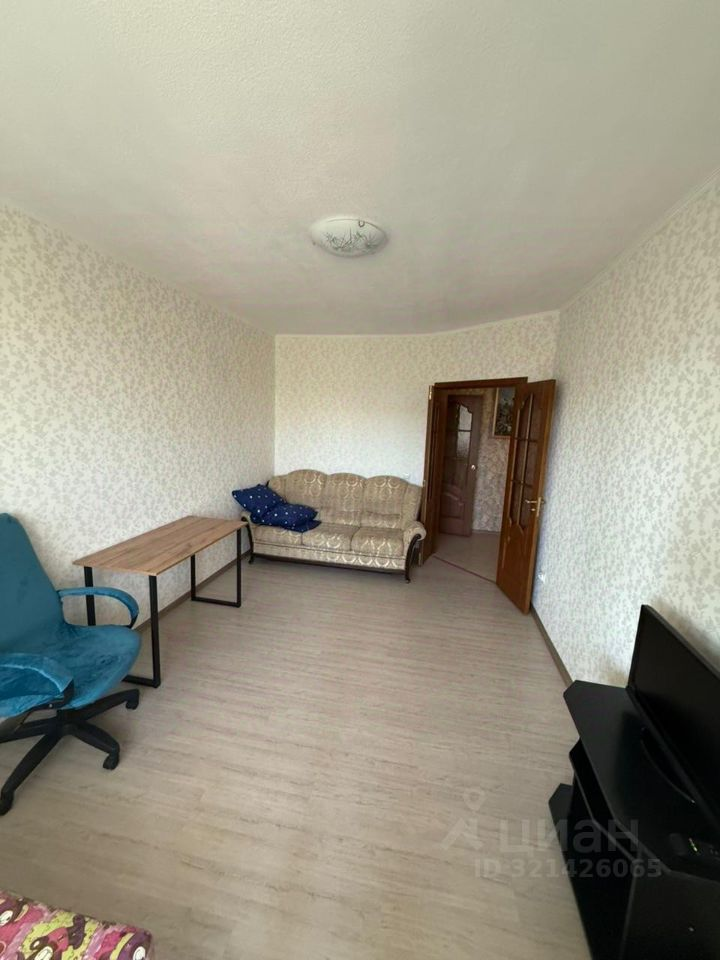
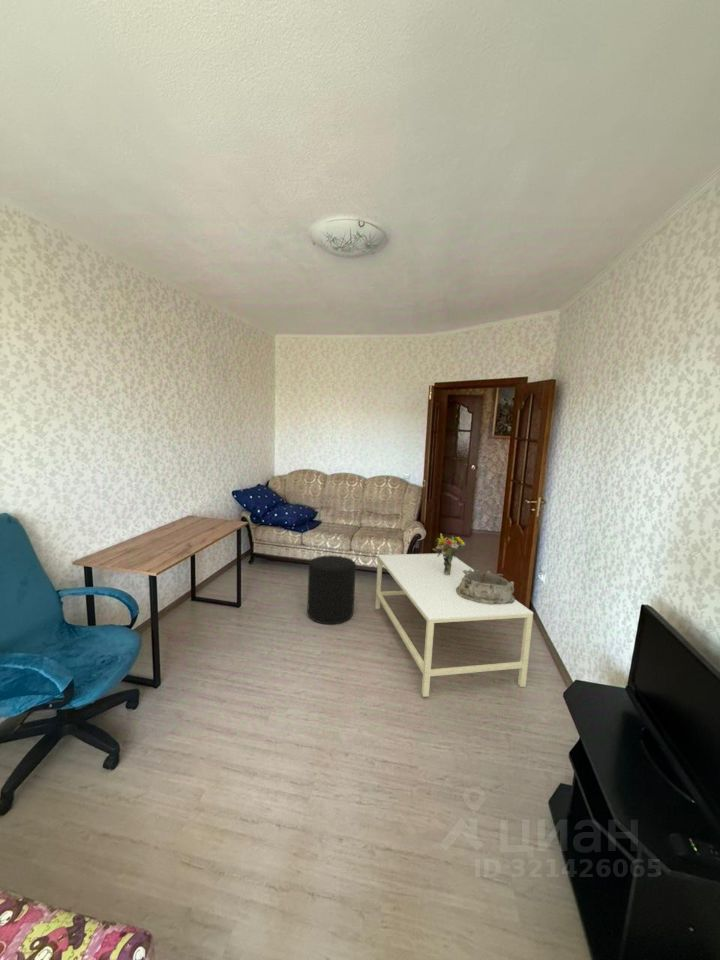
+ coffee table (439, 609)
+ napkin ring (484, 585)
+ stool (331, 587)
+ bouquet (446, 554)
